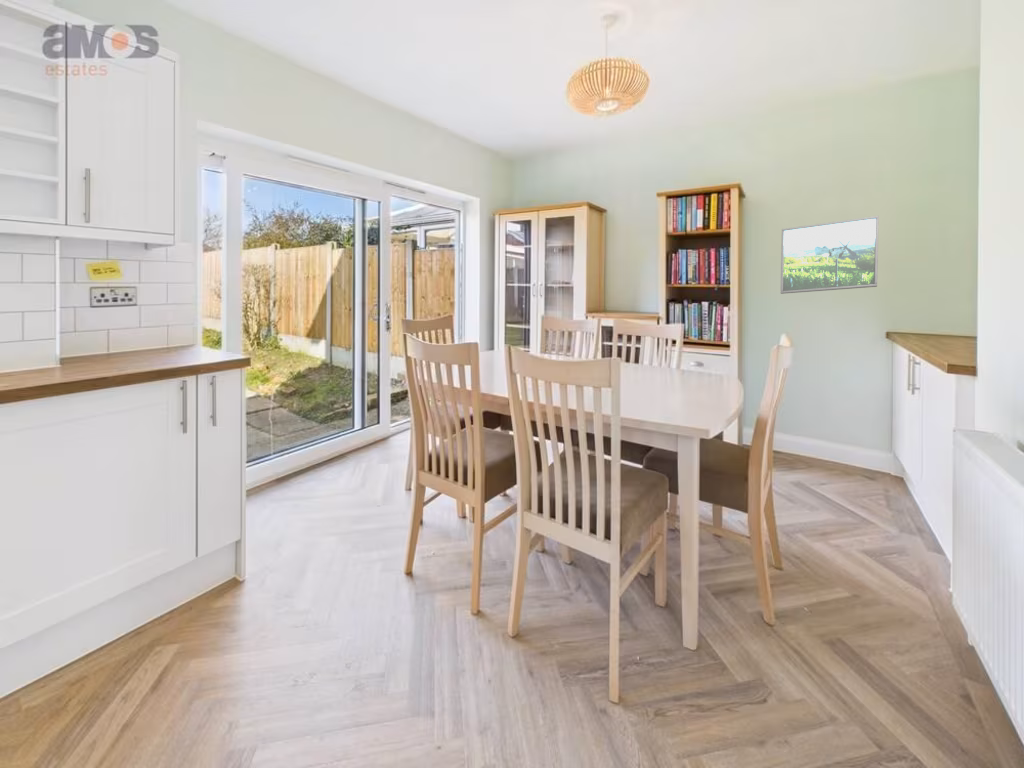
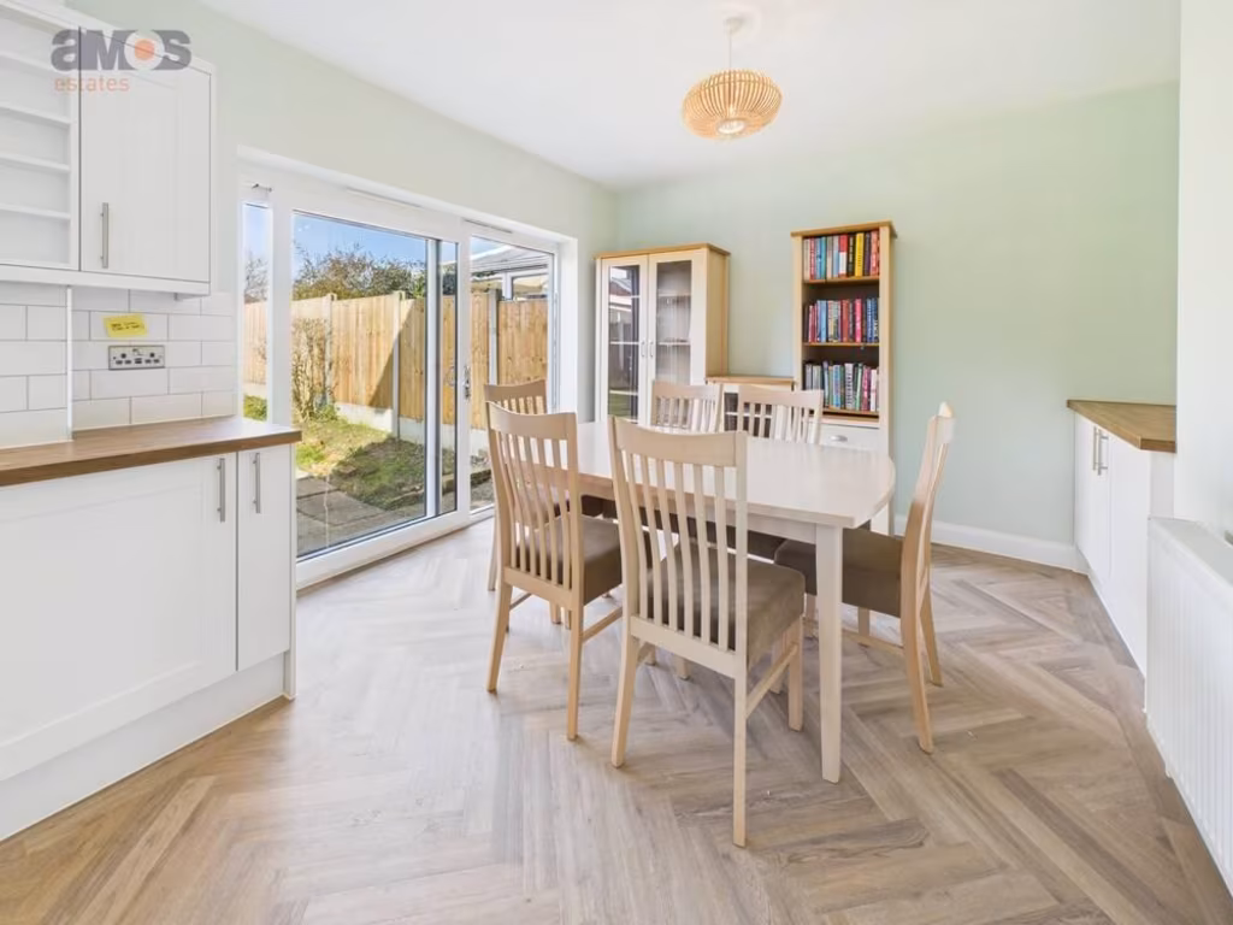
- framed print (827, 256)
